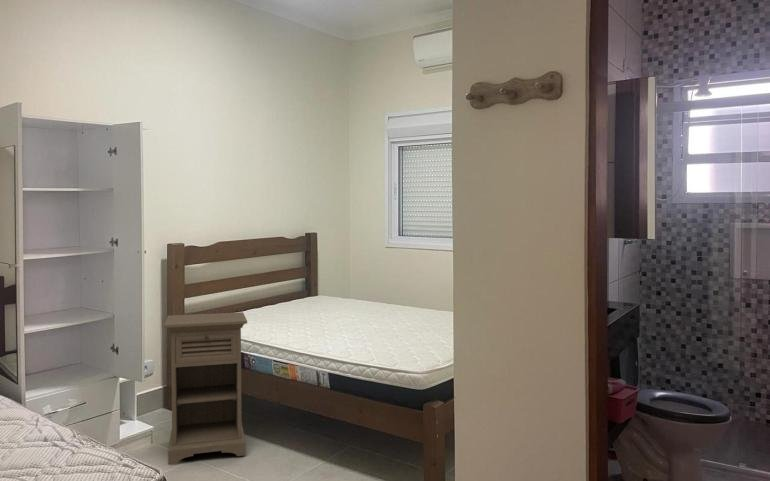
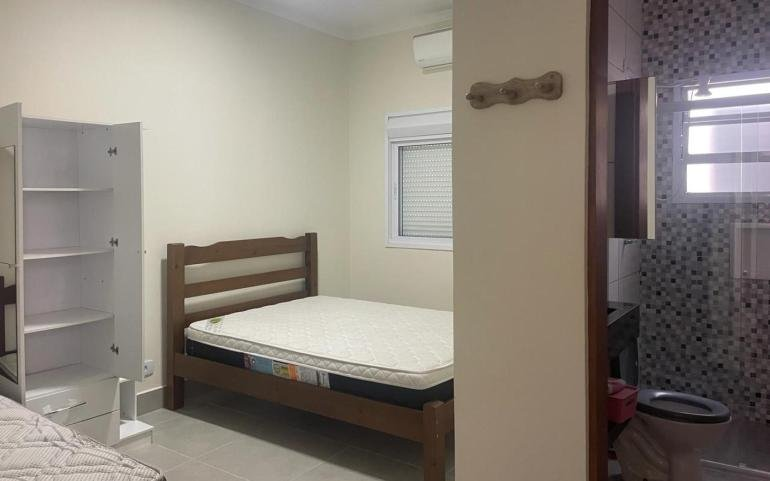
- nightstand (206, 383)
